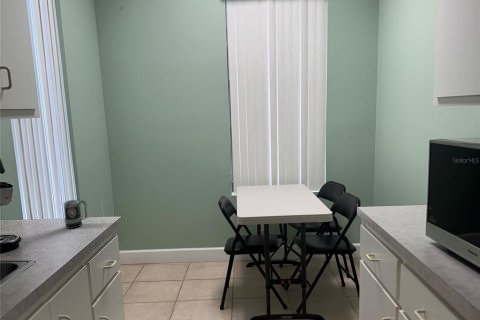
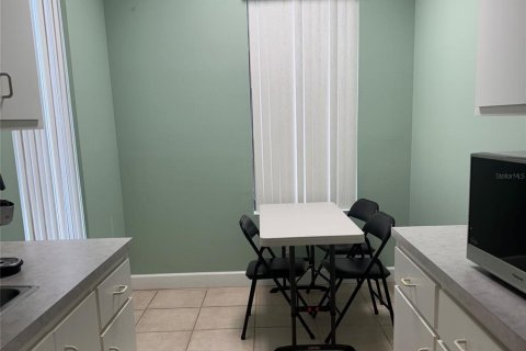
- mug (76, 213)
